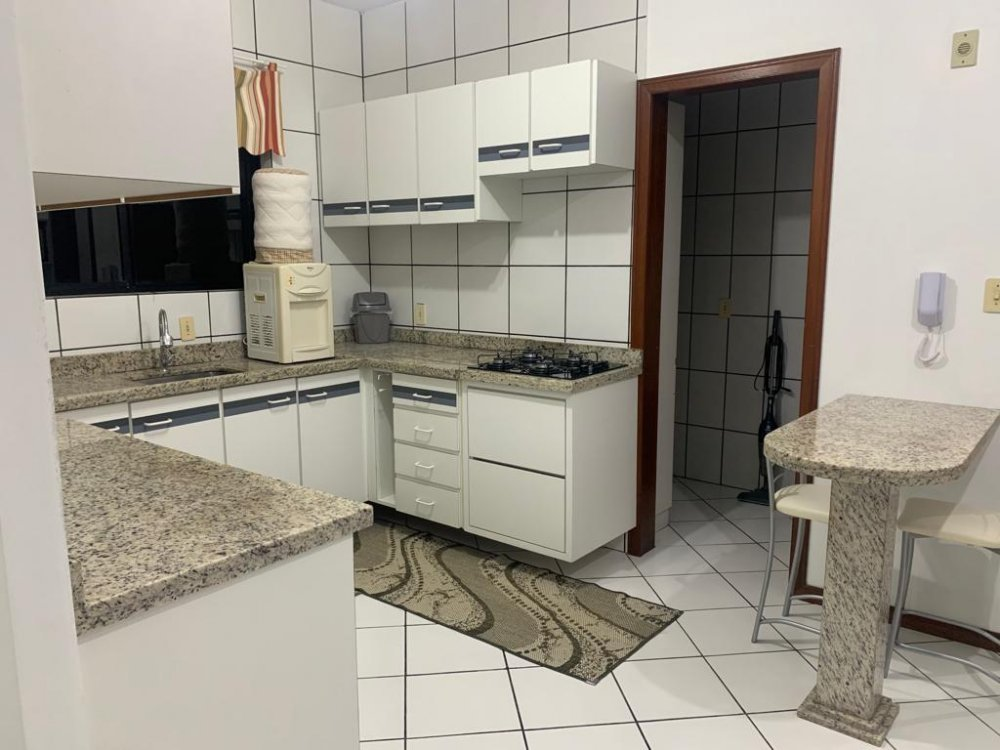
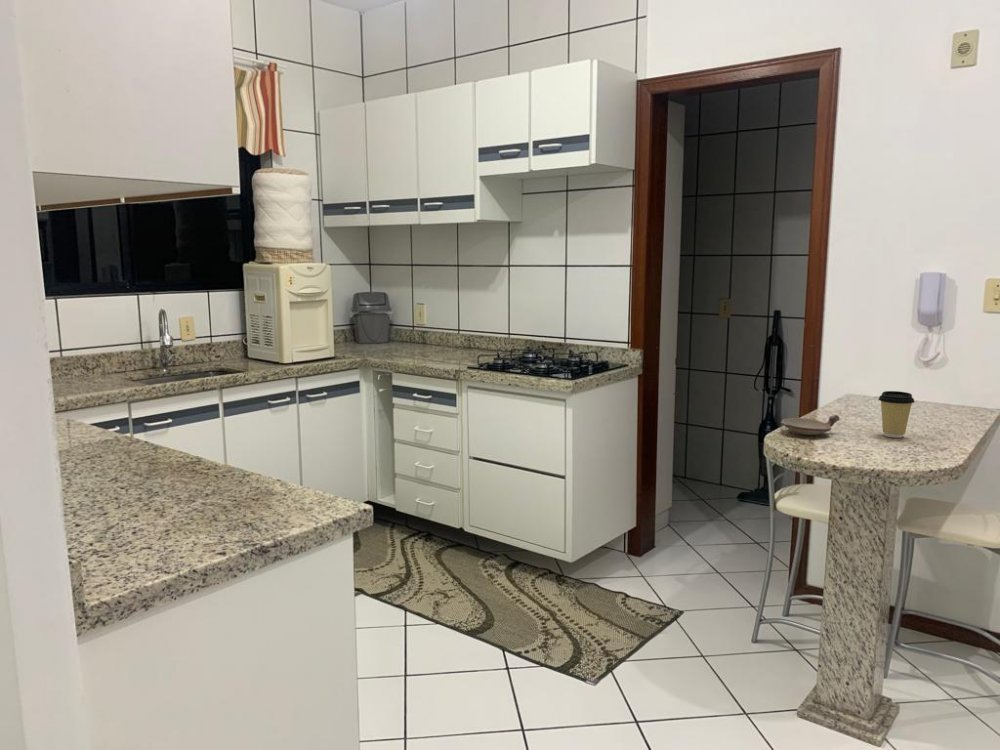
+ coffee cup (895, 414)
+ dish (811, 424)
